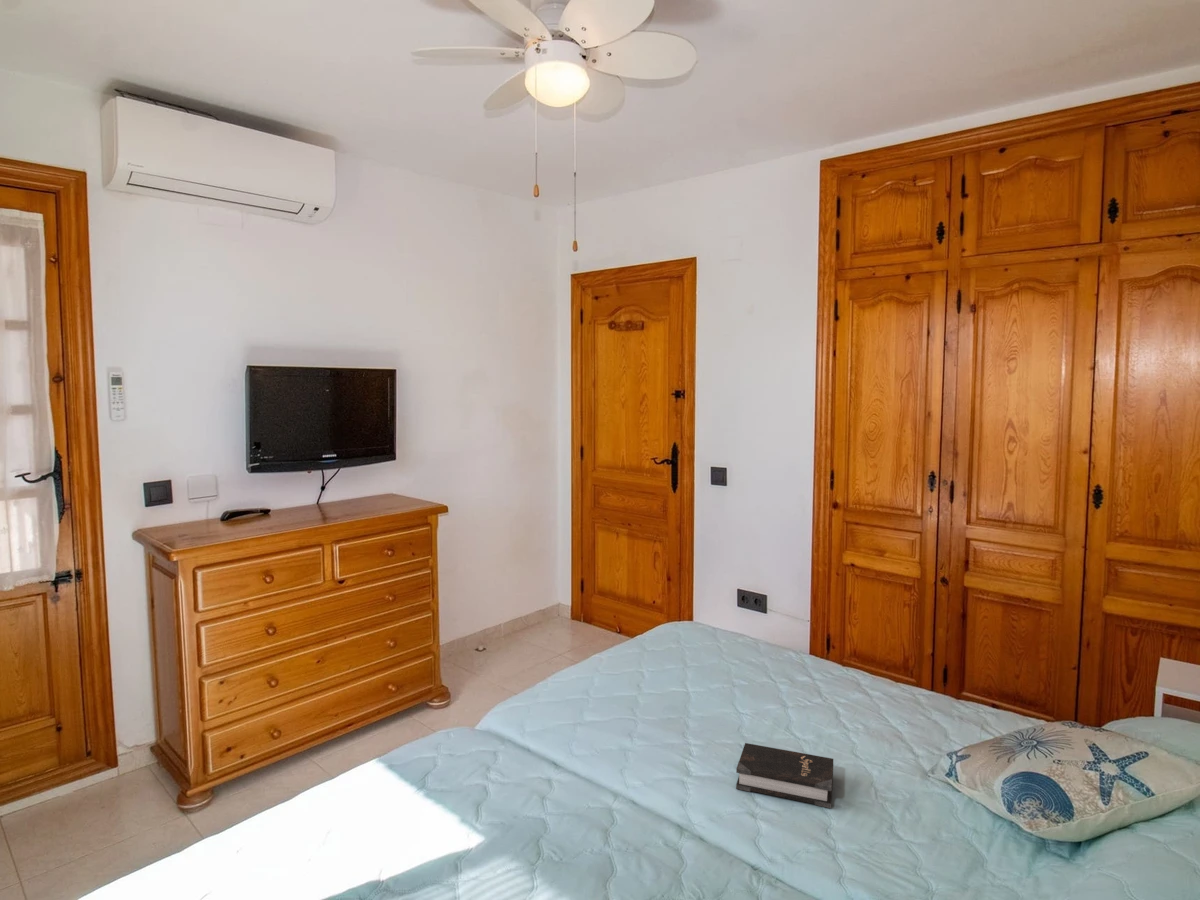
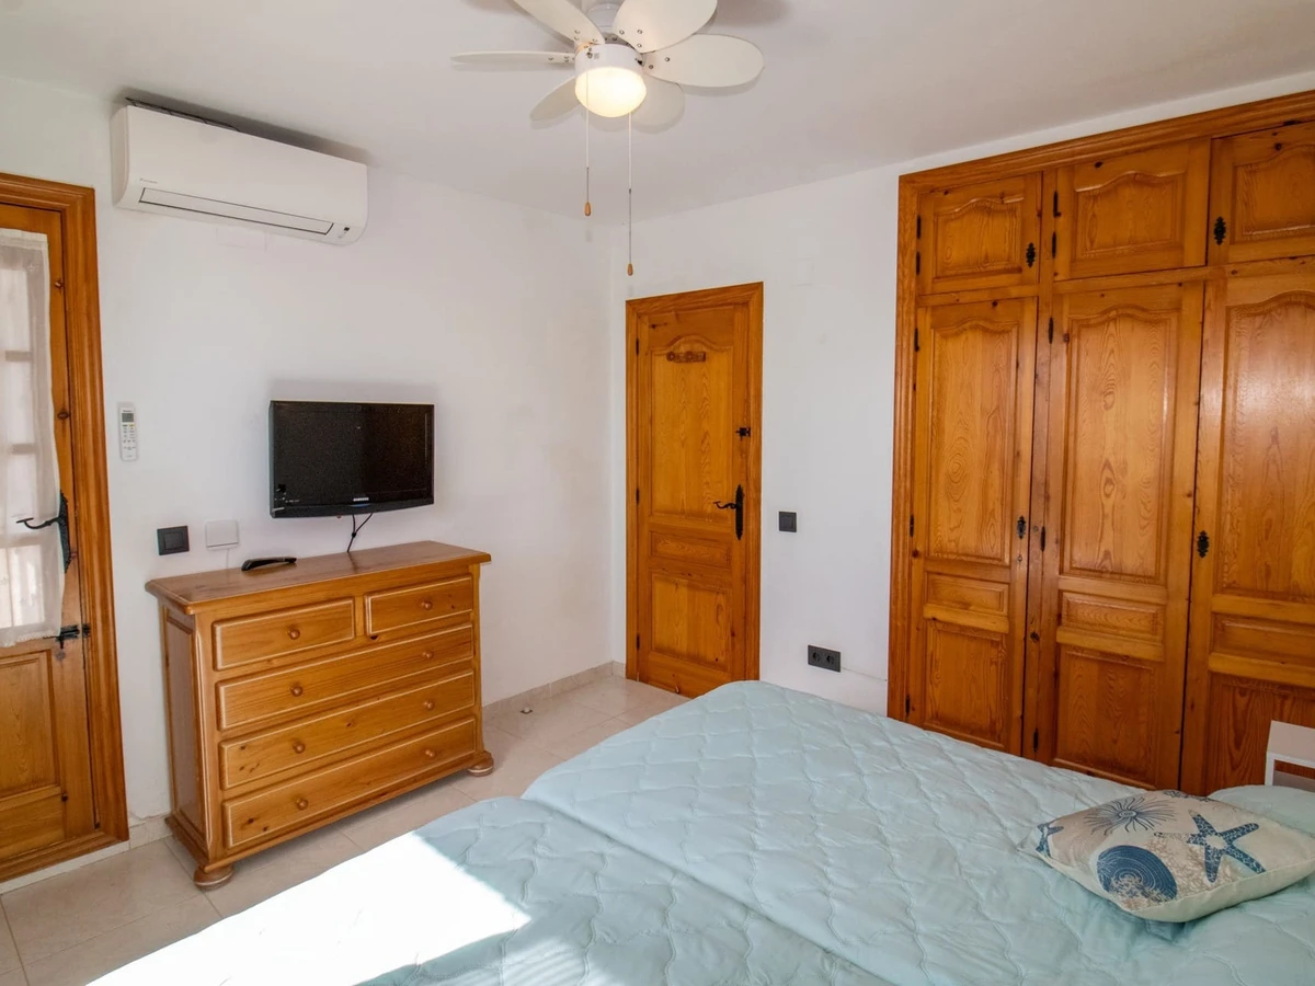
- hardback book (785, 772)
